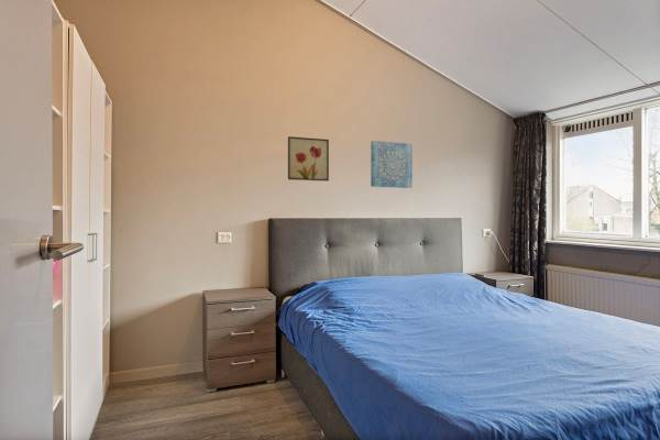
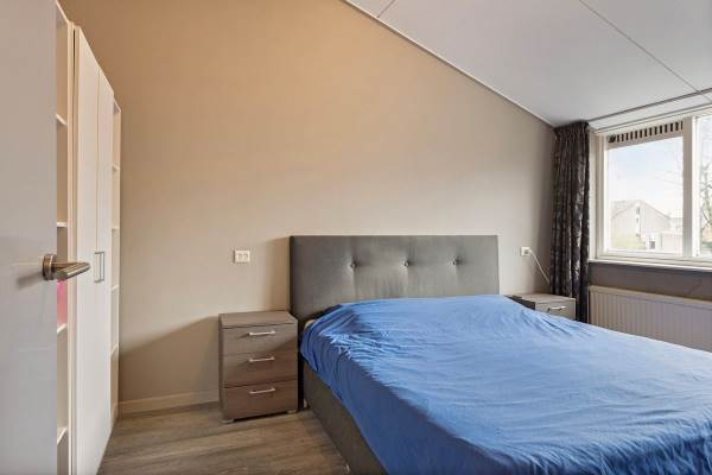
- wall art (308, 158)
- wall art (392, 164)
